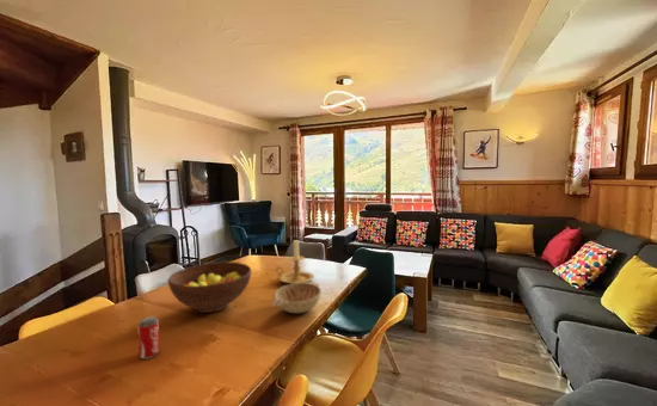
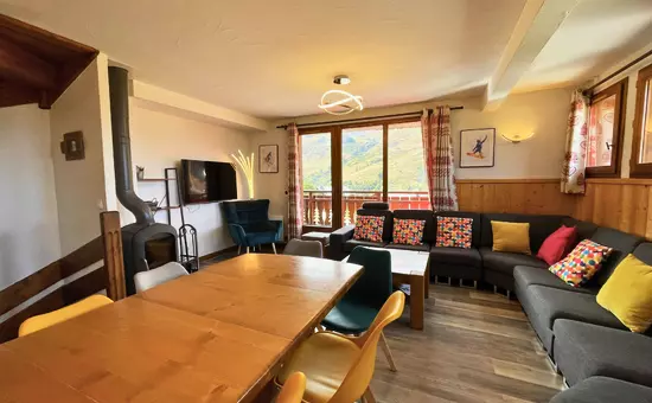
- candle holder (296, 259)
- fruit bowl (211, 289)
- beverage can (148, 337)
- decorative bowl (297, 300)
